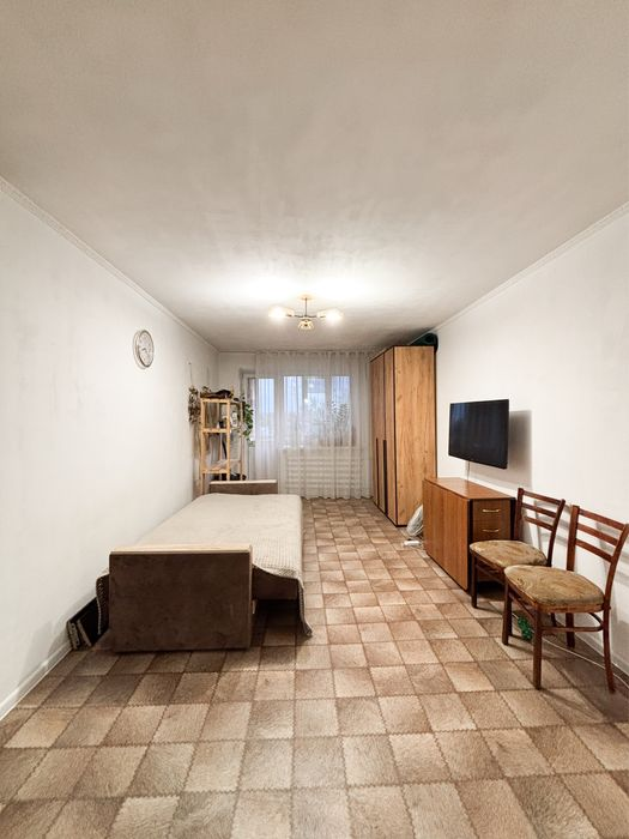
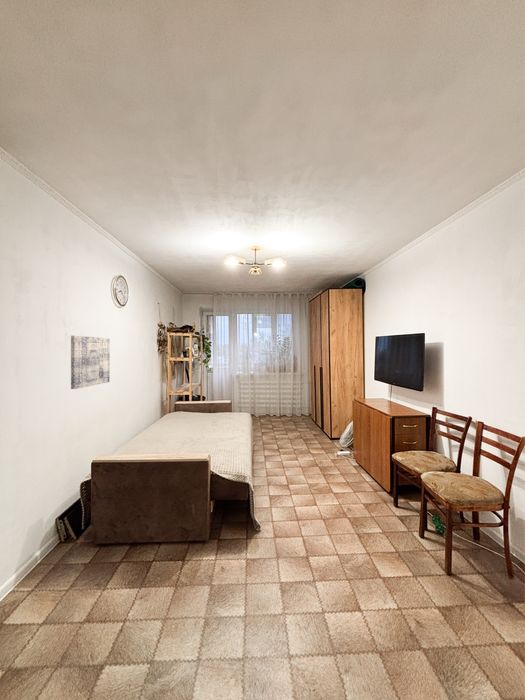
+ wall art (92, 361)
